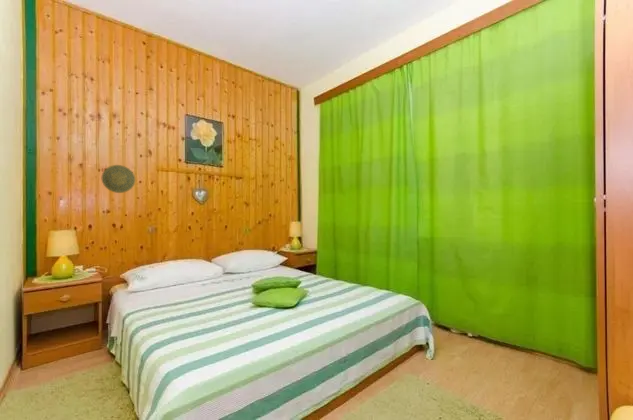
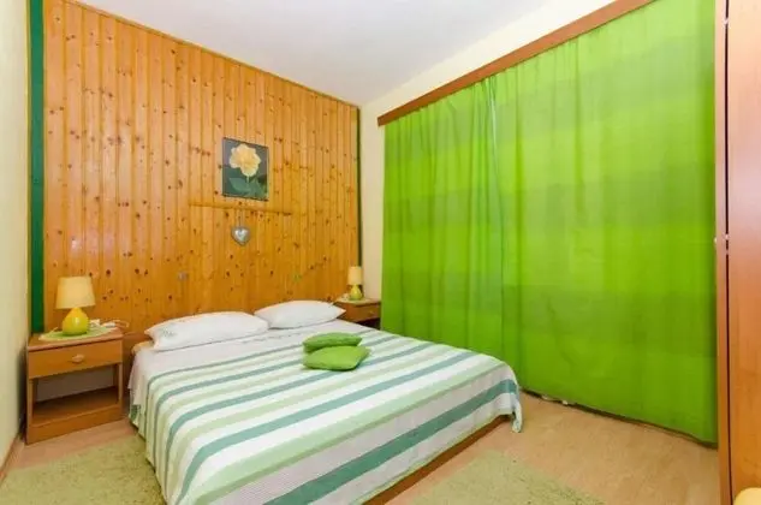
- decorative plate (119, 178)
